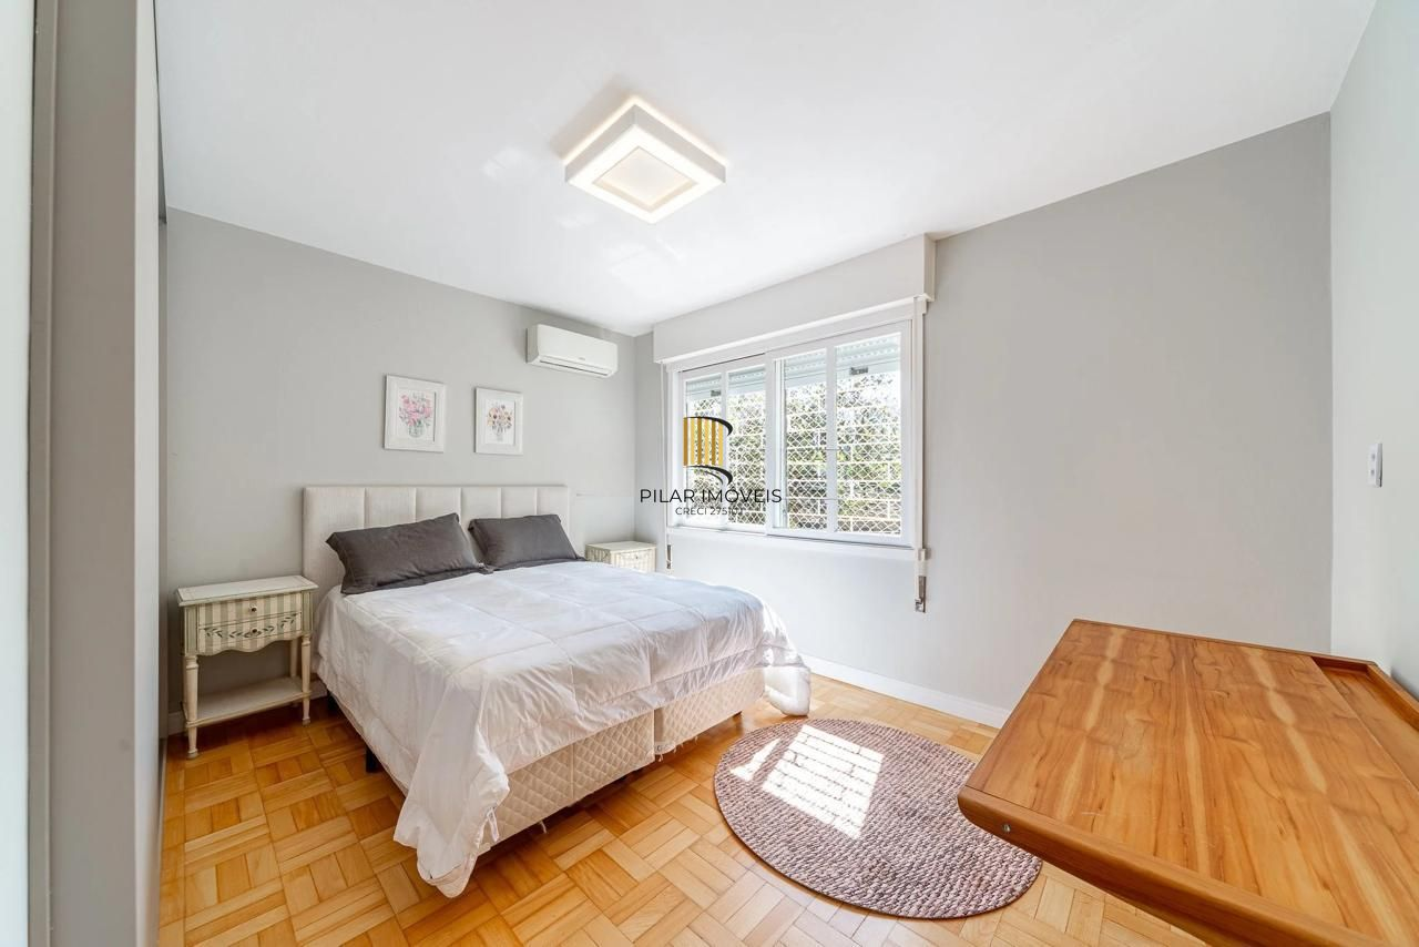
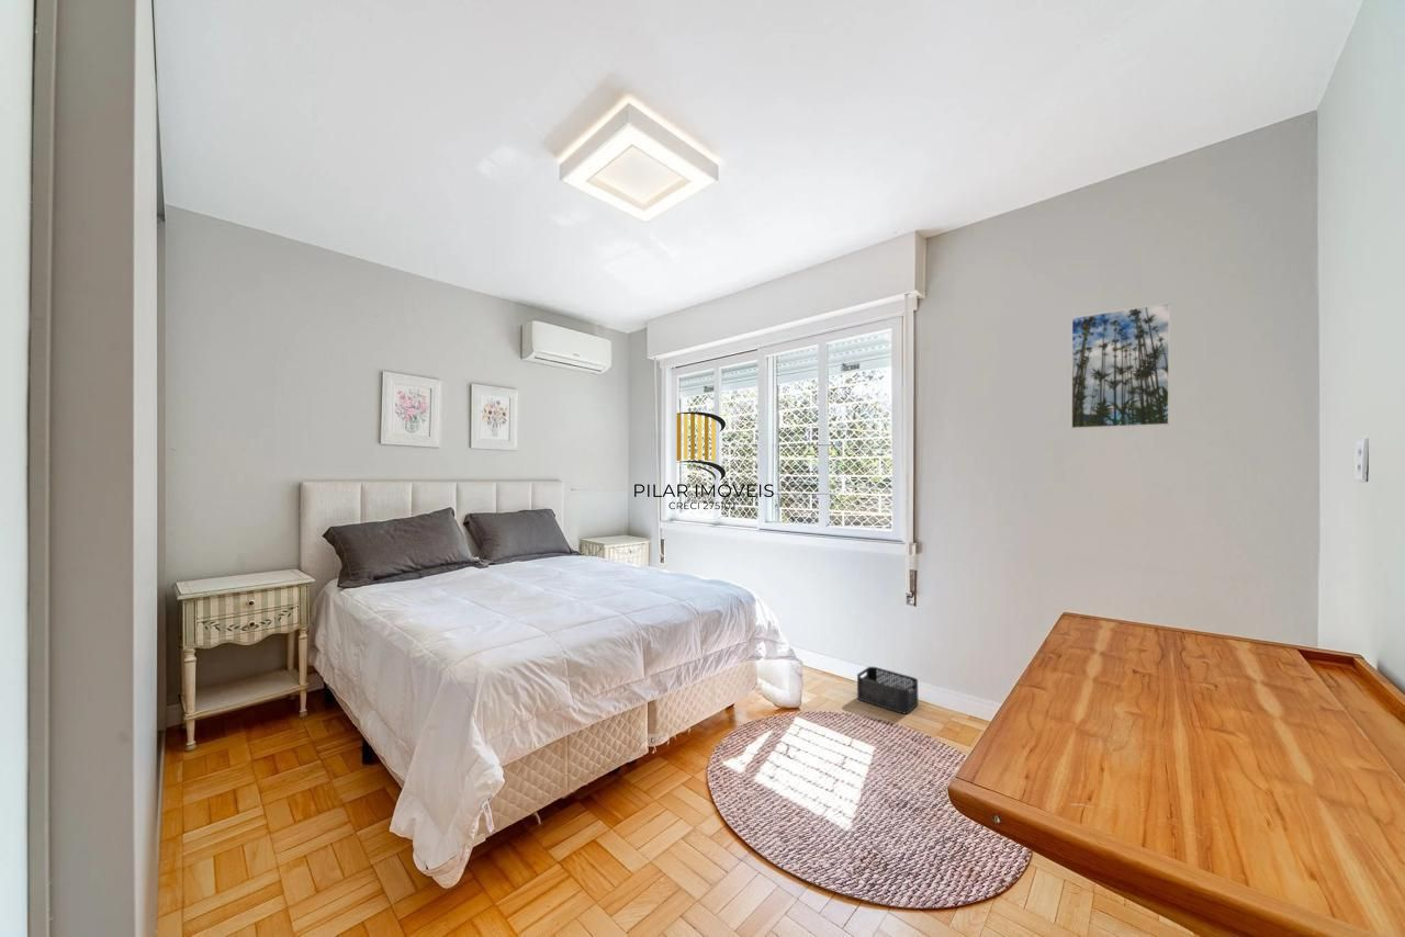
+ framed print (1117, 369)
+ storage bin (887, 689)
